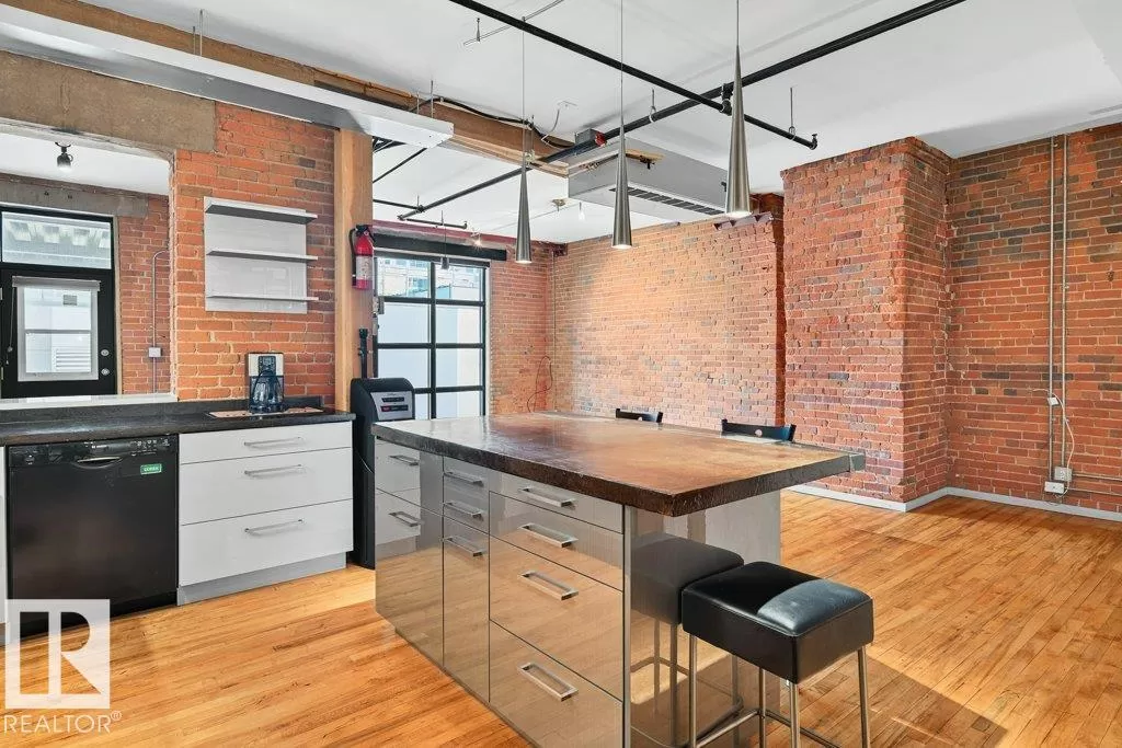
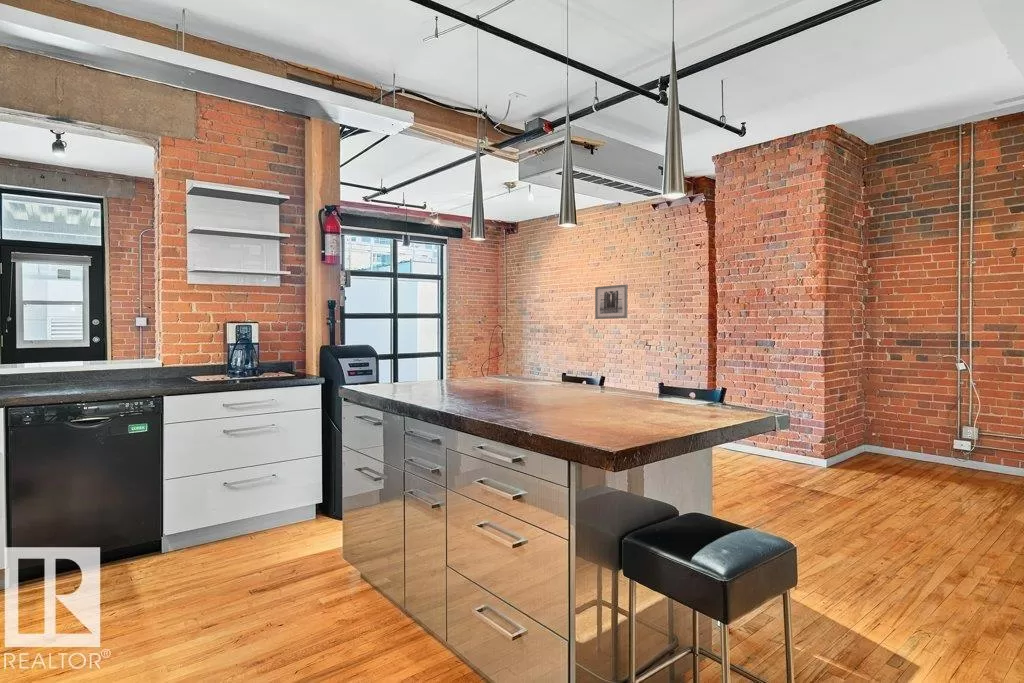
+ wall art (610, 302)
